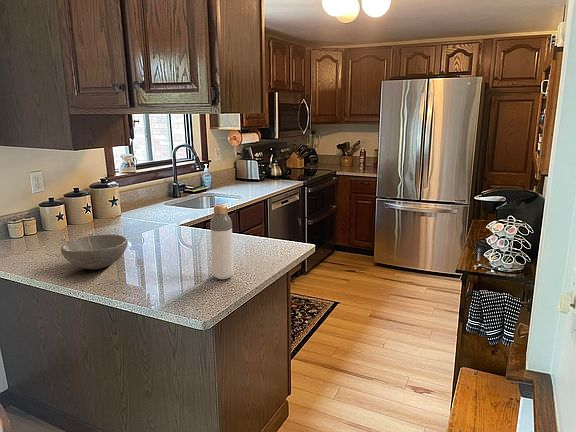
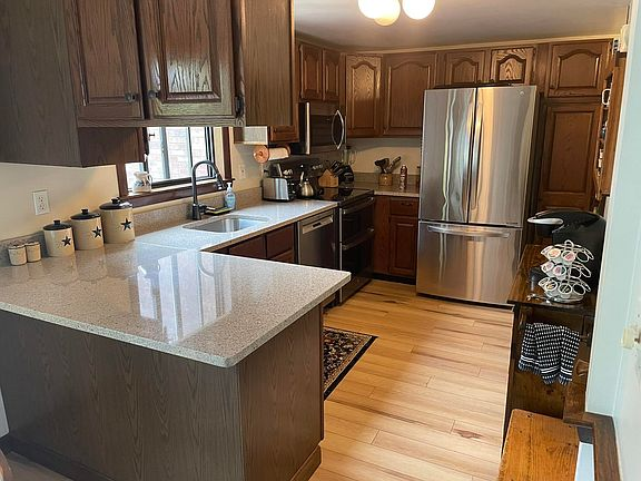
- bottle (221, 241)
- bowl (96, 254)
